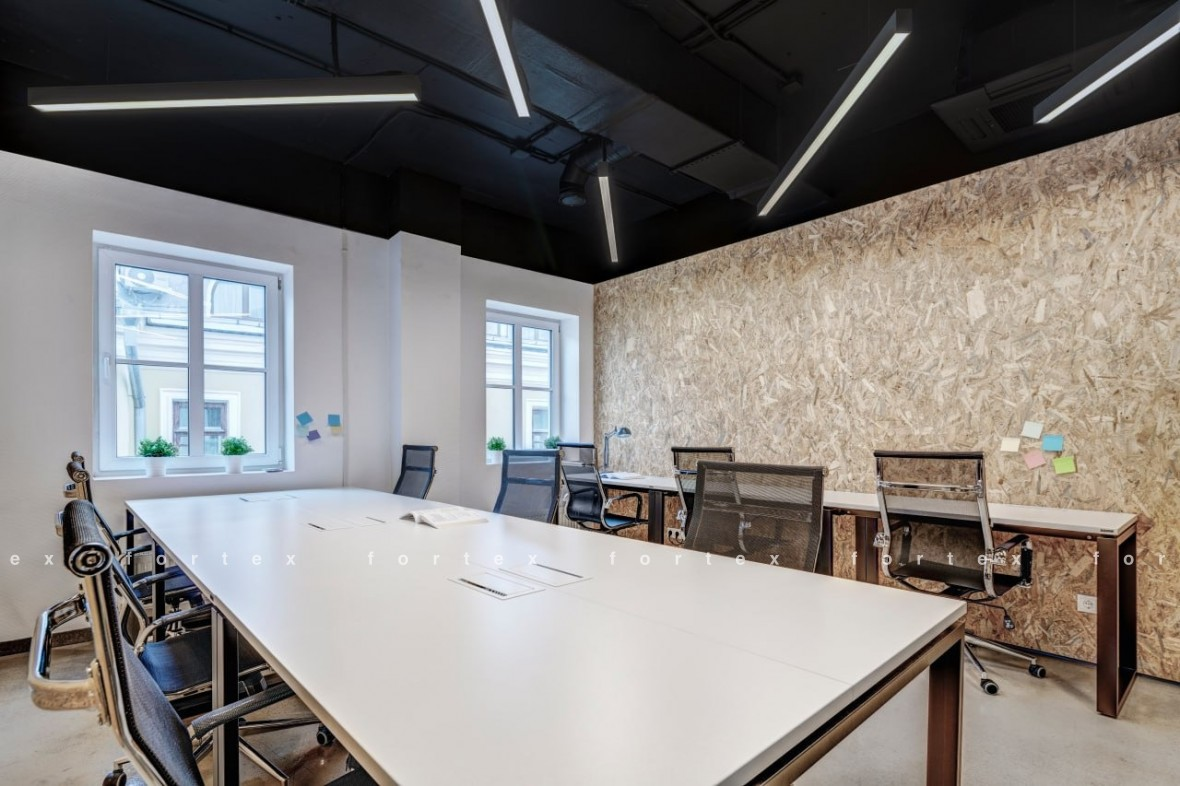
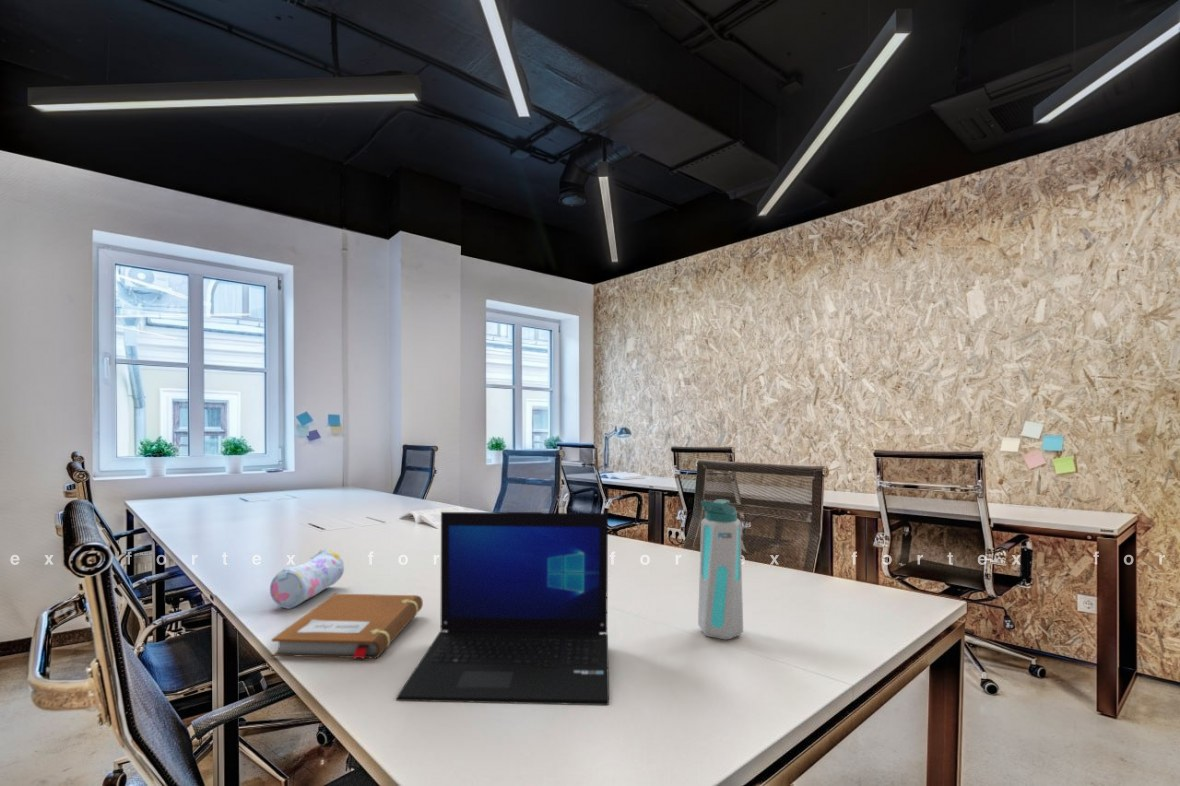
+ water bottle (719, 566)
+ pencil case (309, 576)
+ notebook (353, 624)
+ laptop (514, 597)
